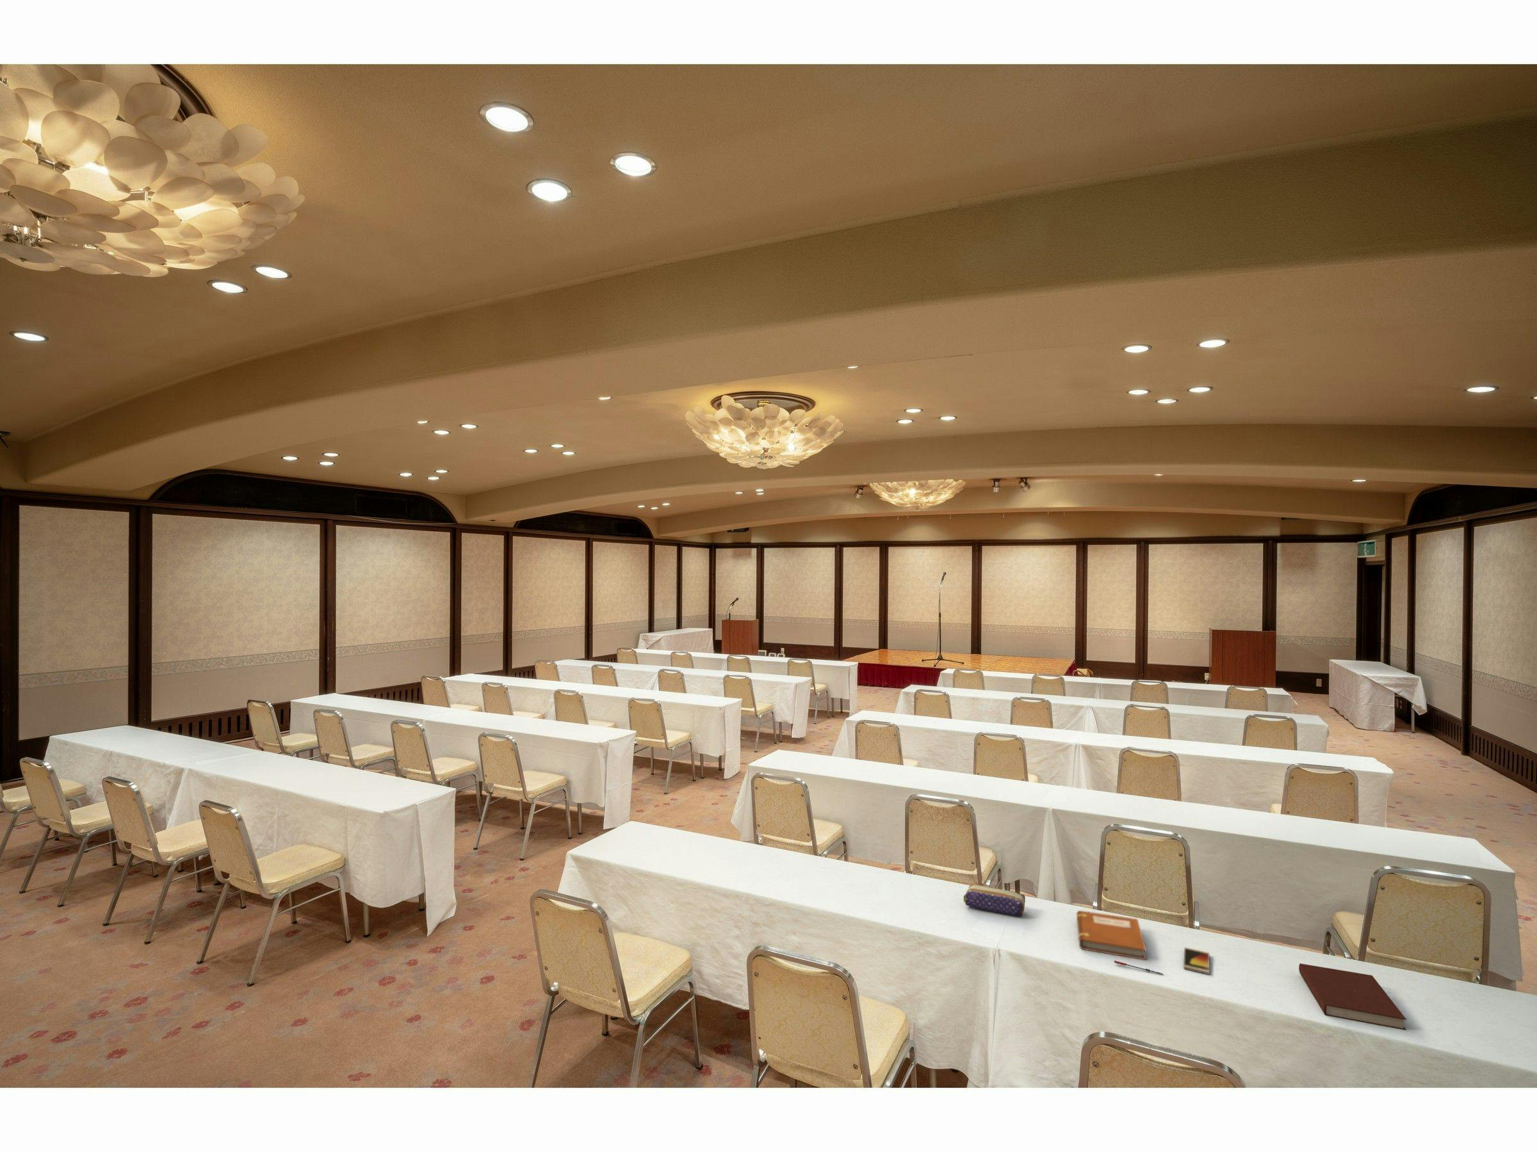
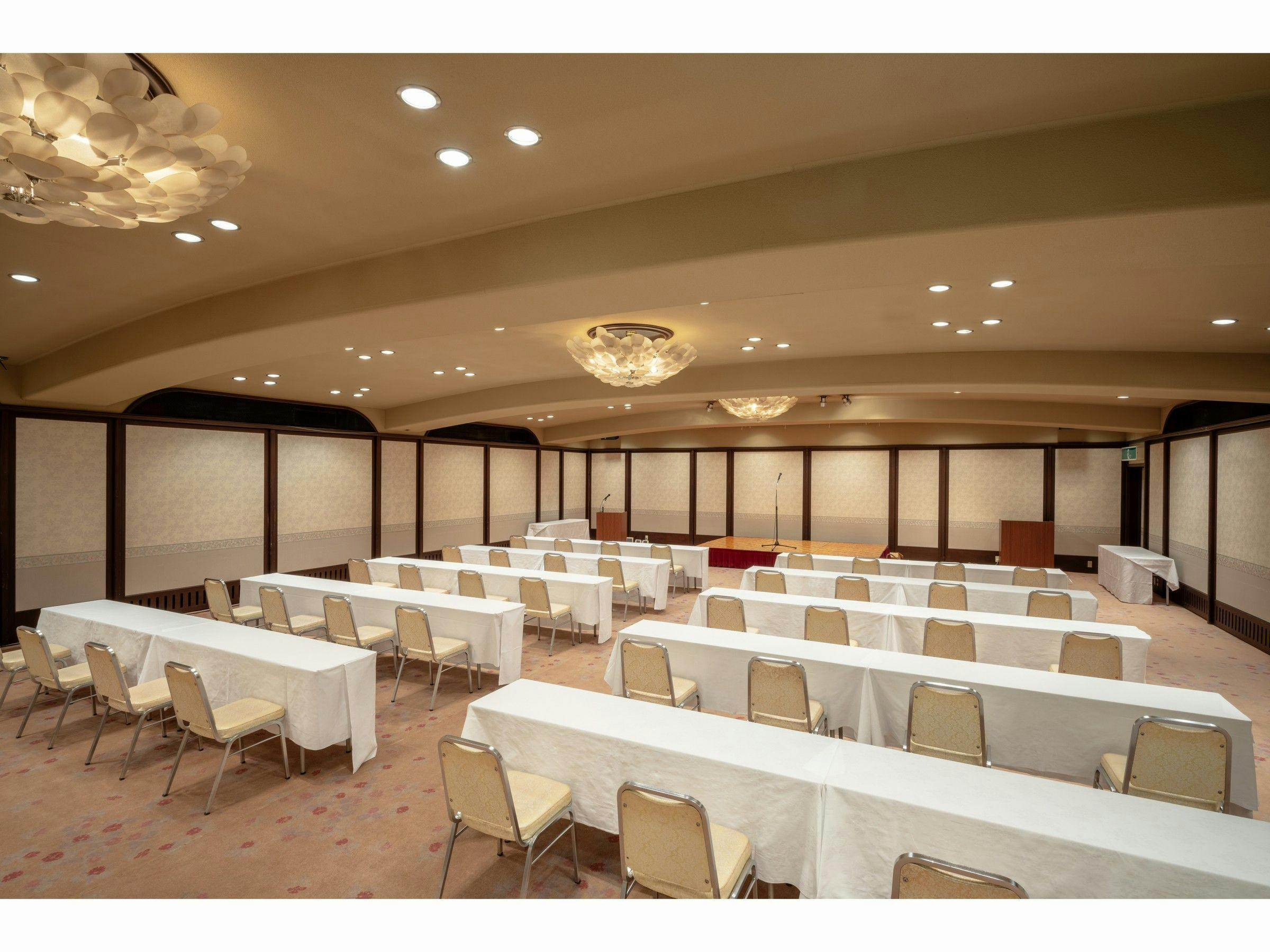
- notebook (1348, 993)
- notebook (1109, 933)
- smartphone (1196, 960)
- pencil case (994, 899)
- pen (1138, 967)
